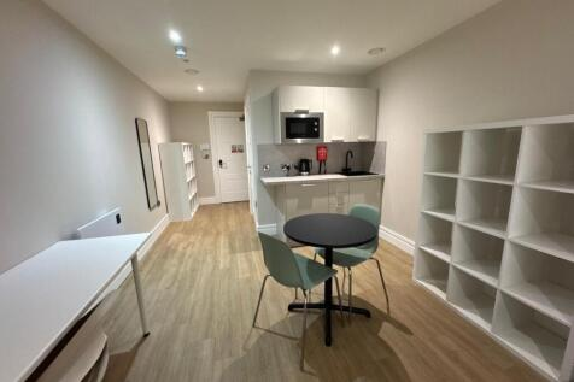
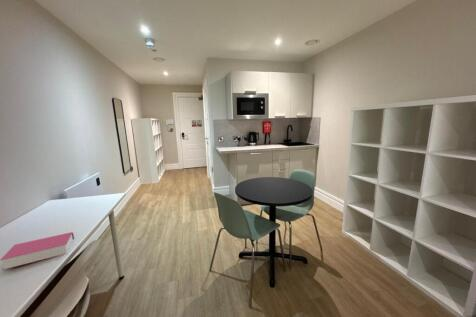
+ book (41, 248)
